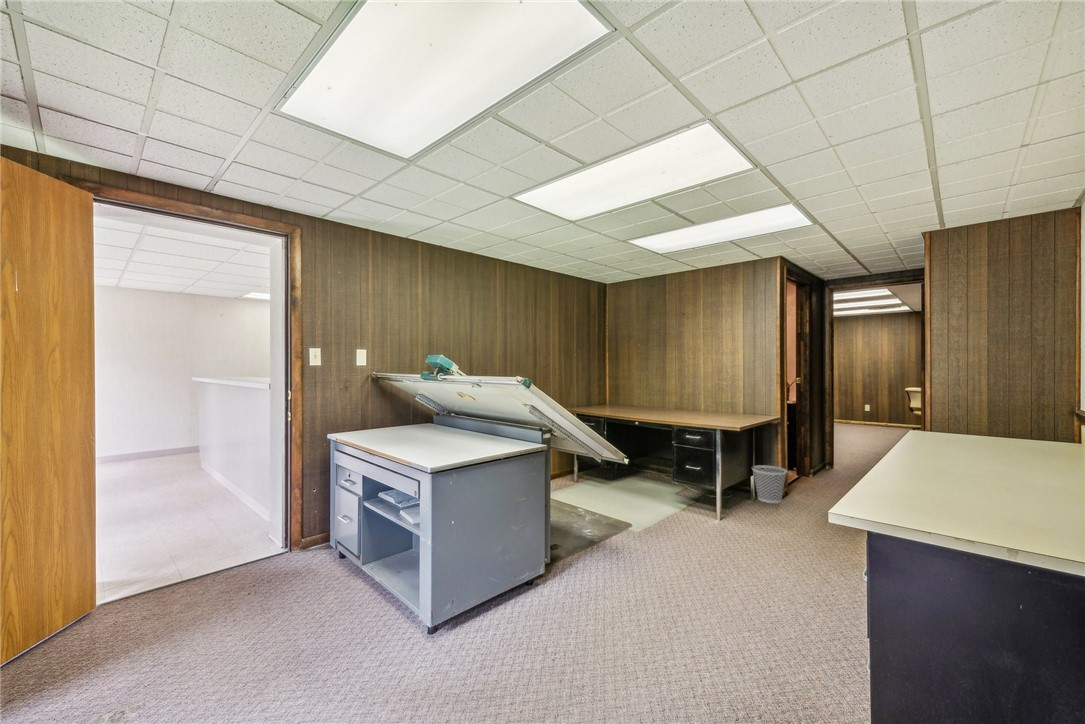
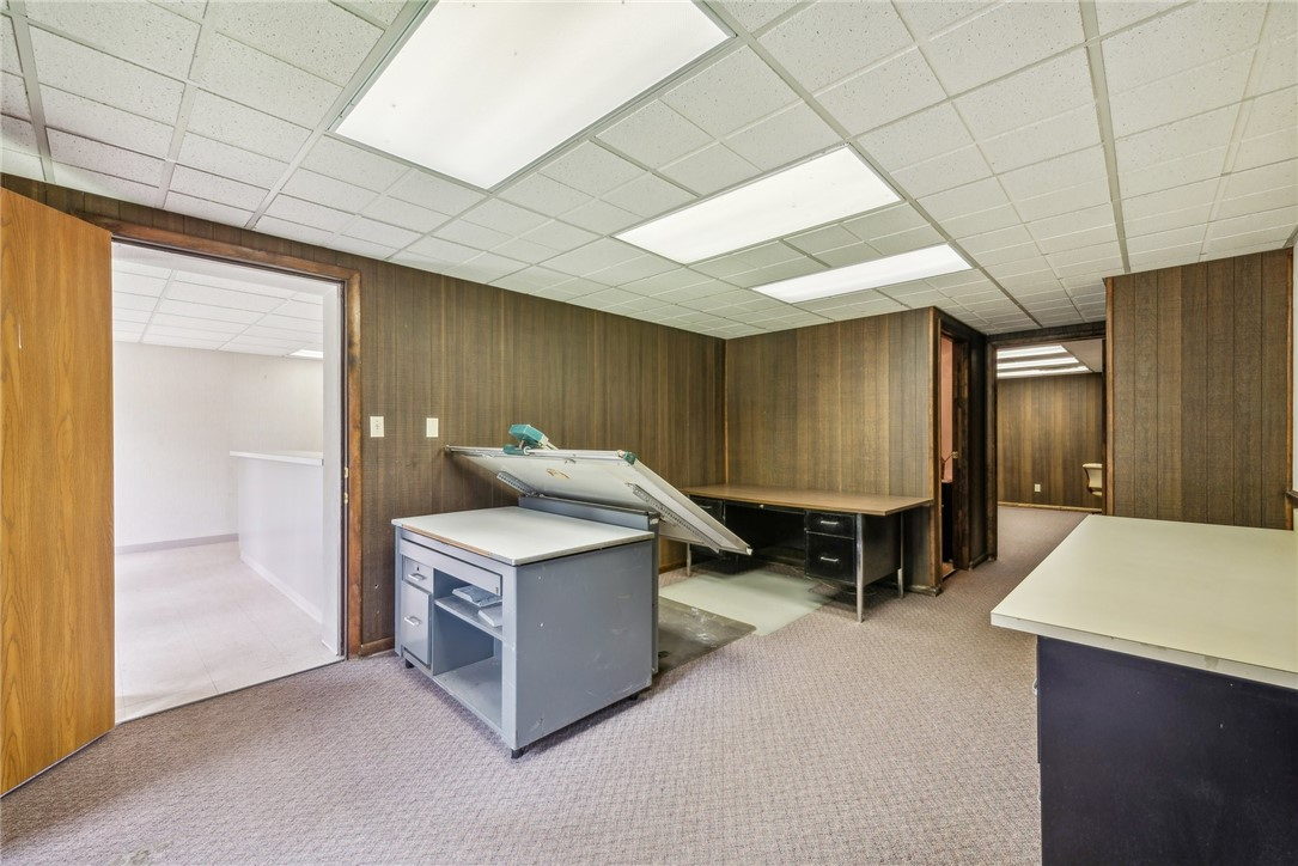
- wastebasket (769, 484)
